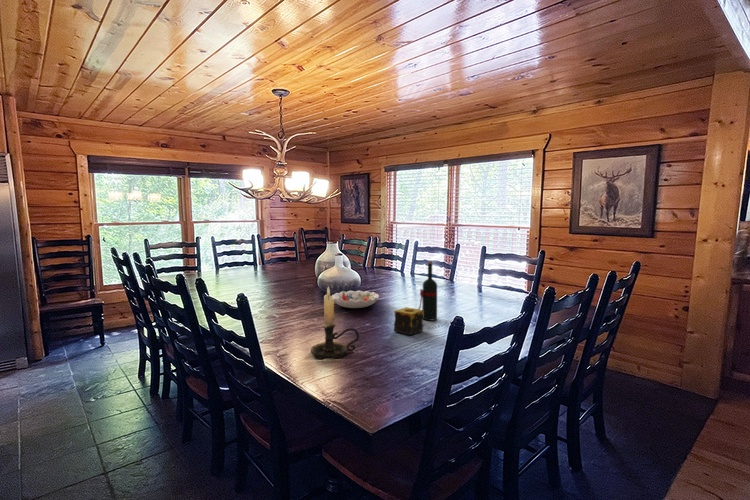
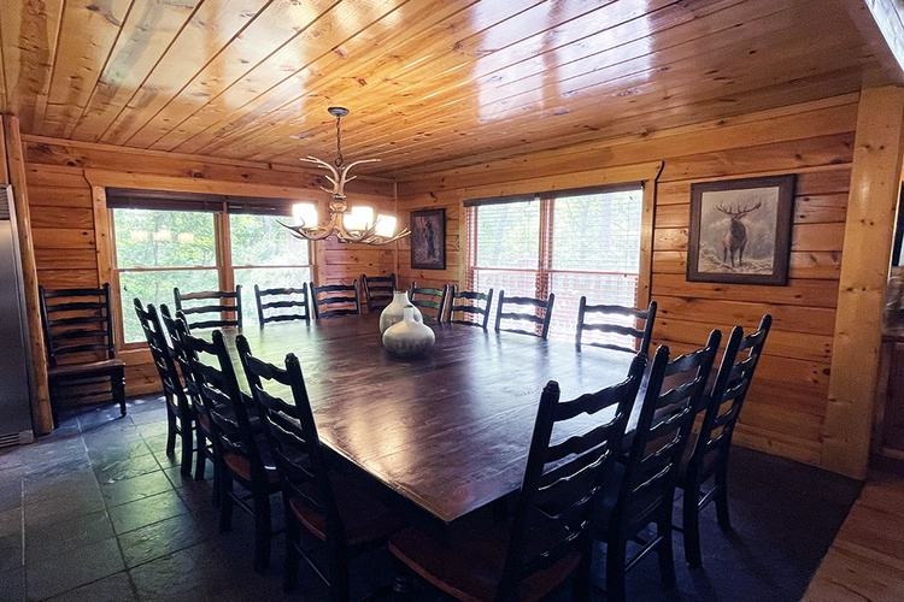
- decorative bowl (355, 300)
- wine bottle (427, 290)
- candle holder (334, 319)
- candle (408, 320)
